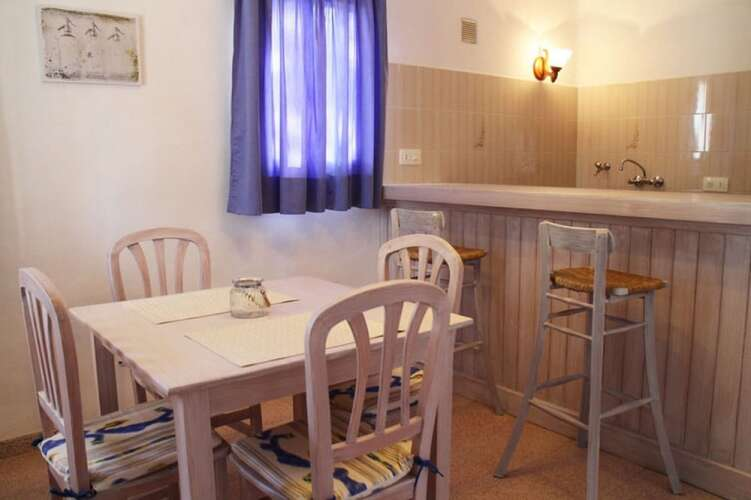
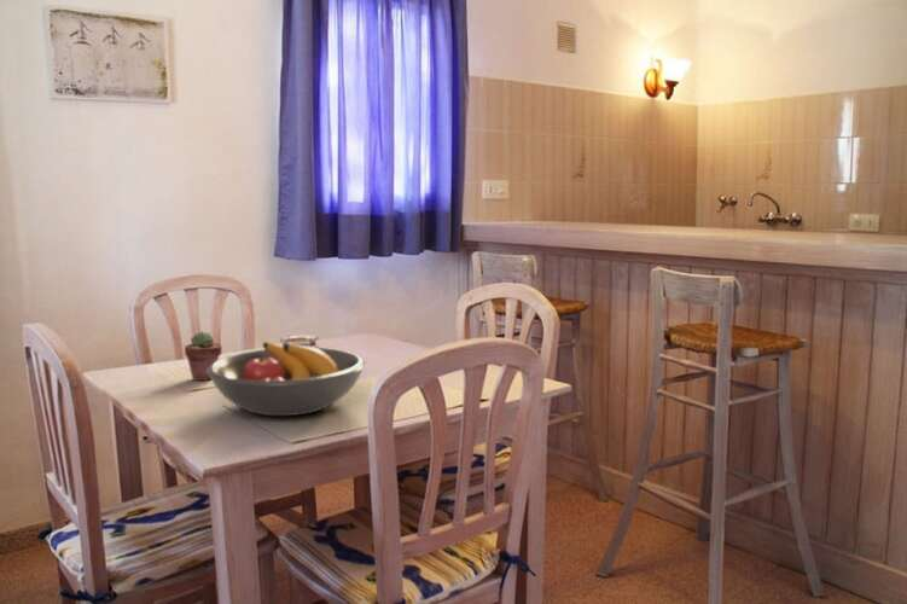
+ fruit bowl (287, 379)
+ potted succulent (203, 354)
